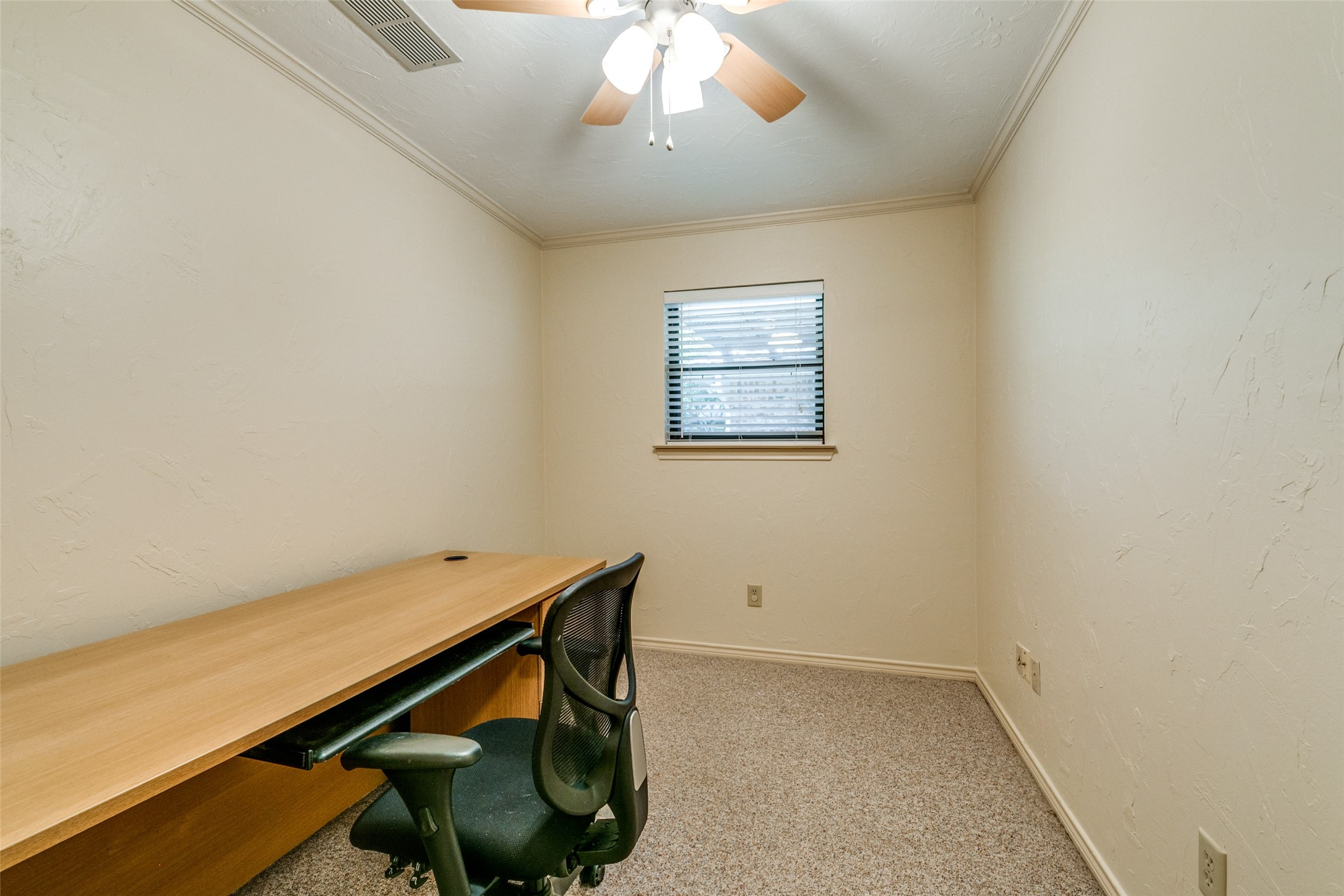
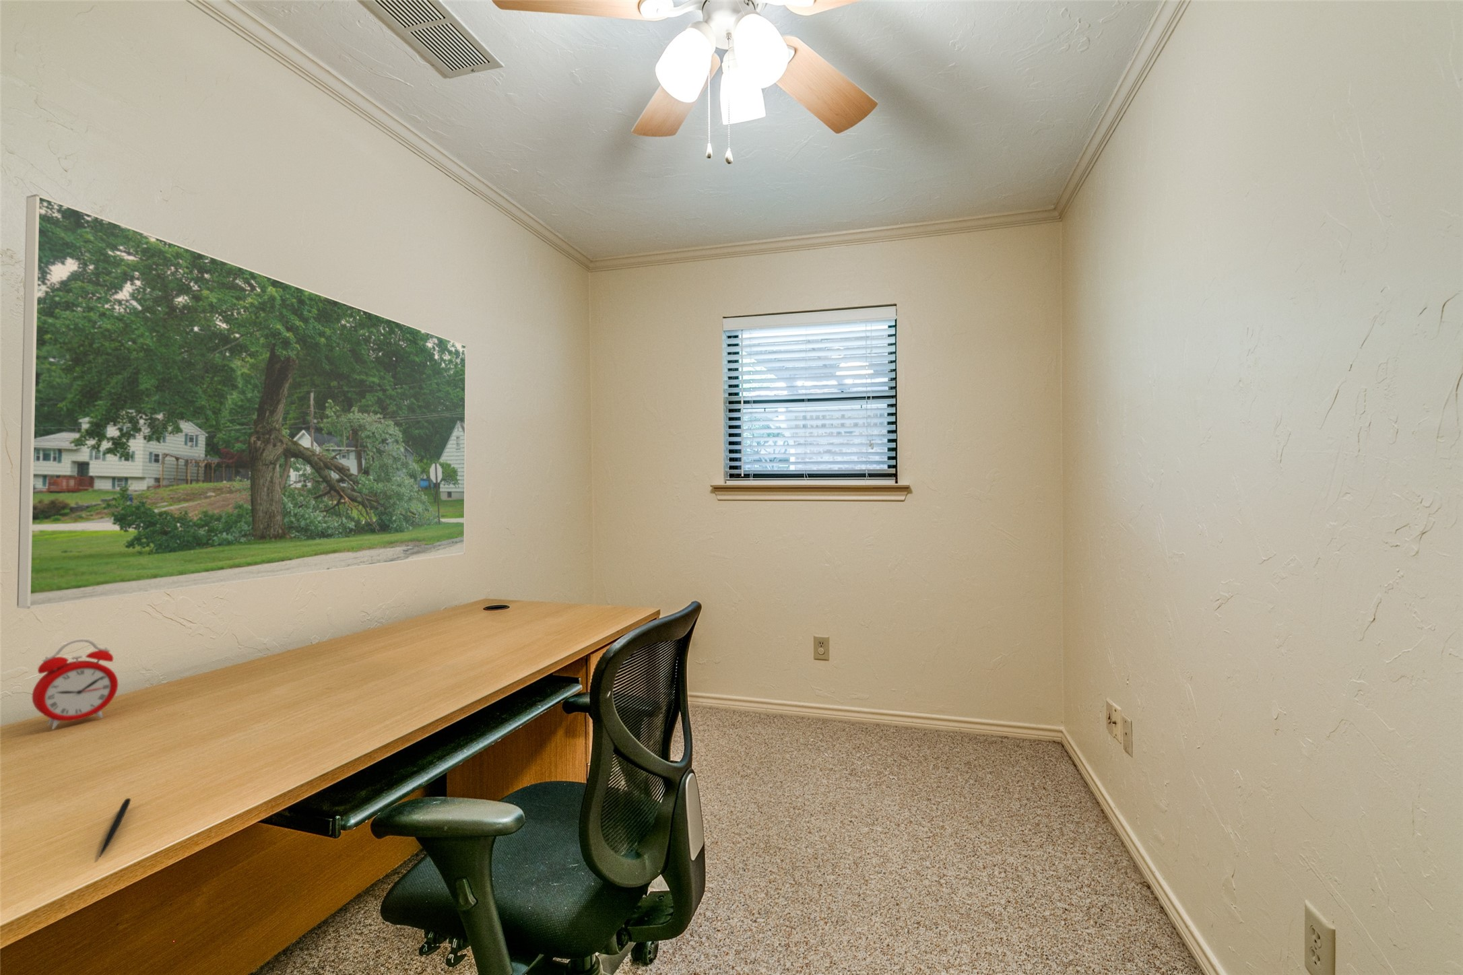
+ alarm clock (76, 681)
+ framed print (316, 432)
+ pen (113, 826)
